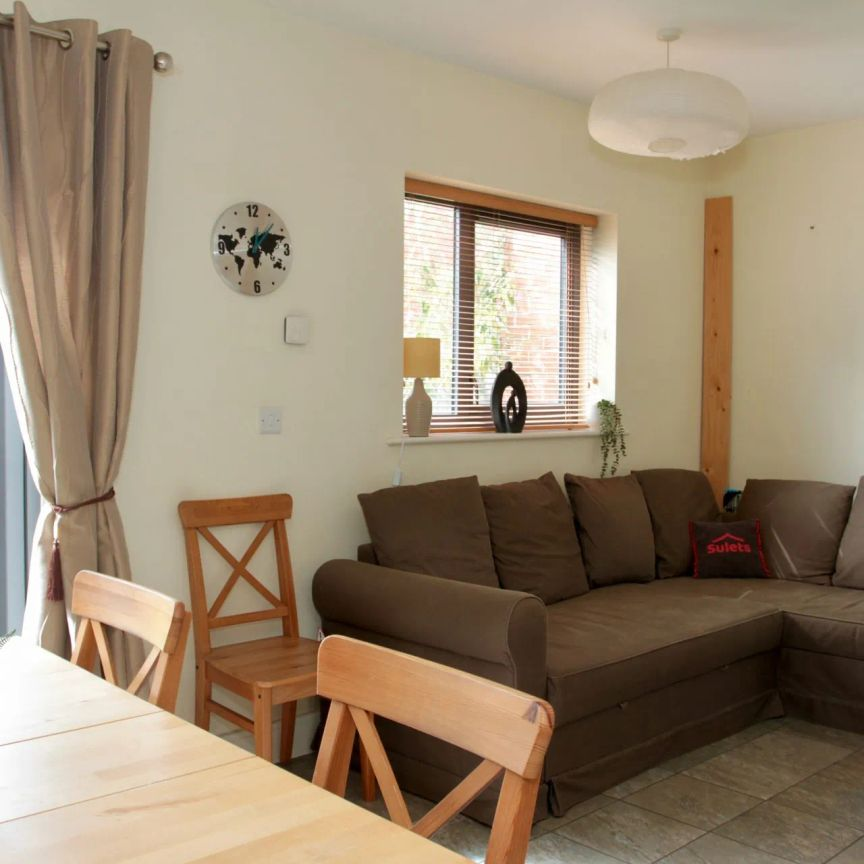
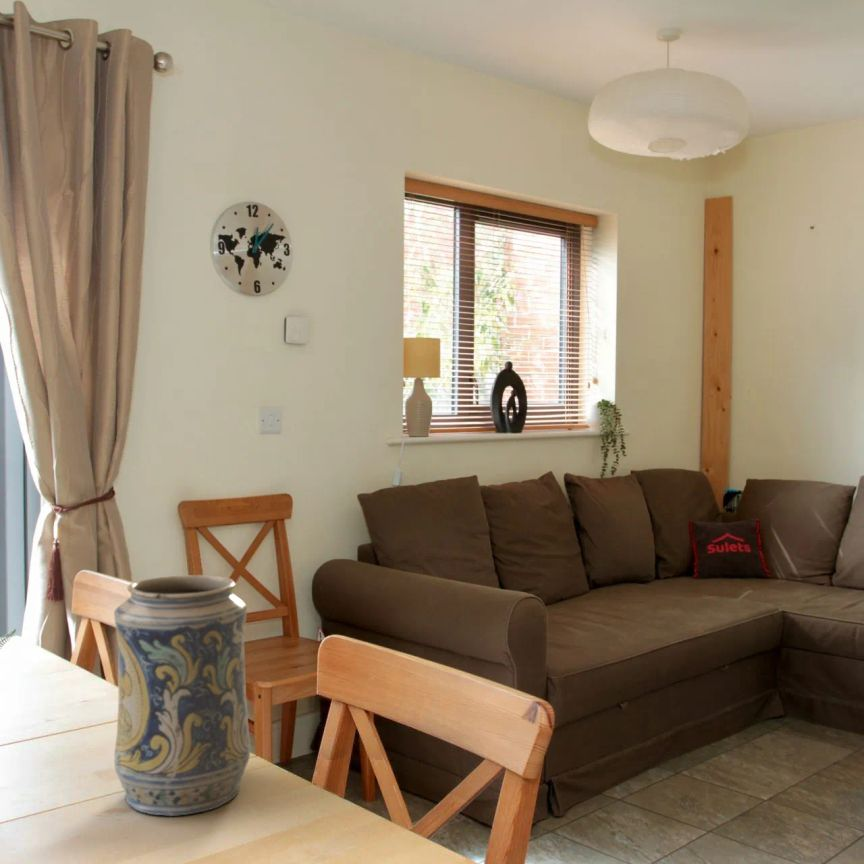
+ decorative vase (182, 688)
